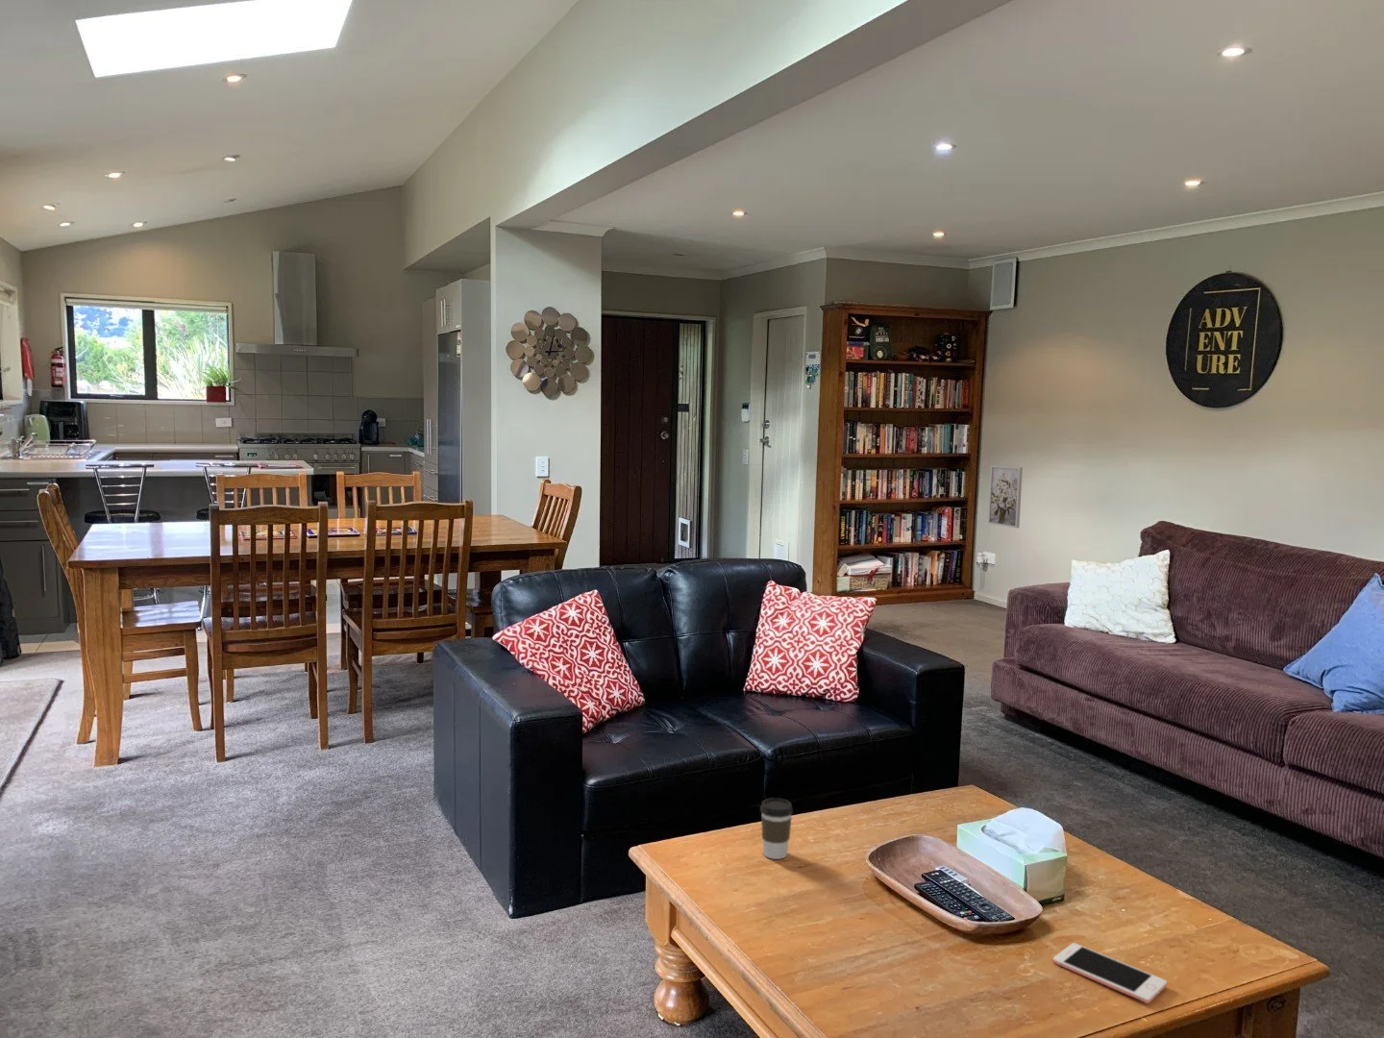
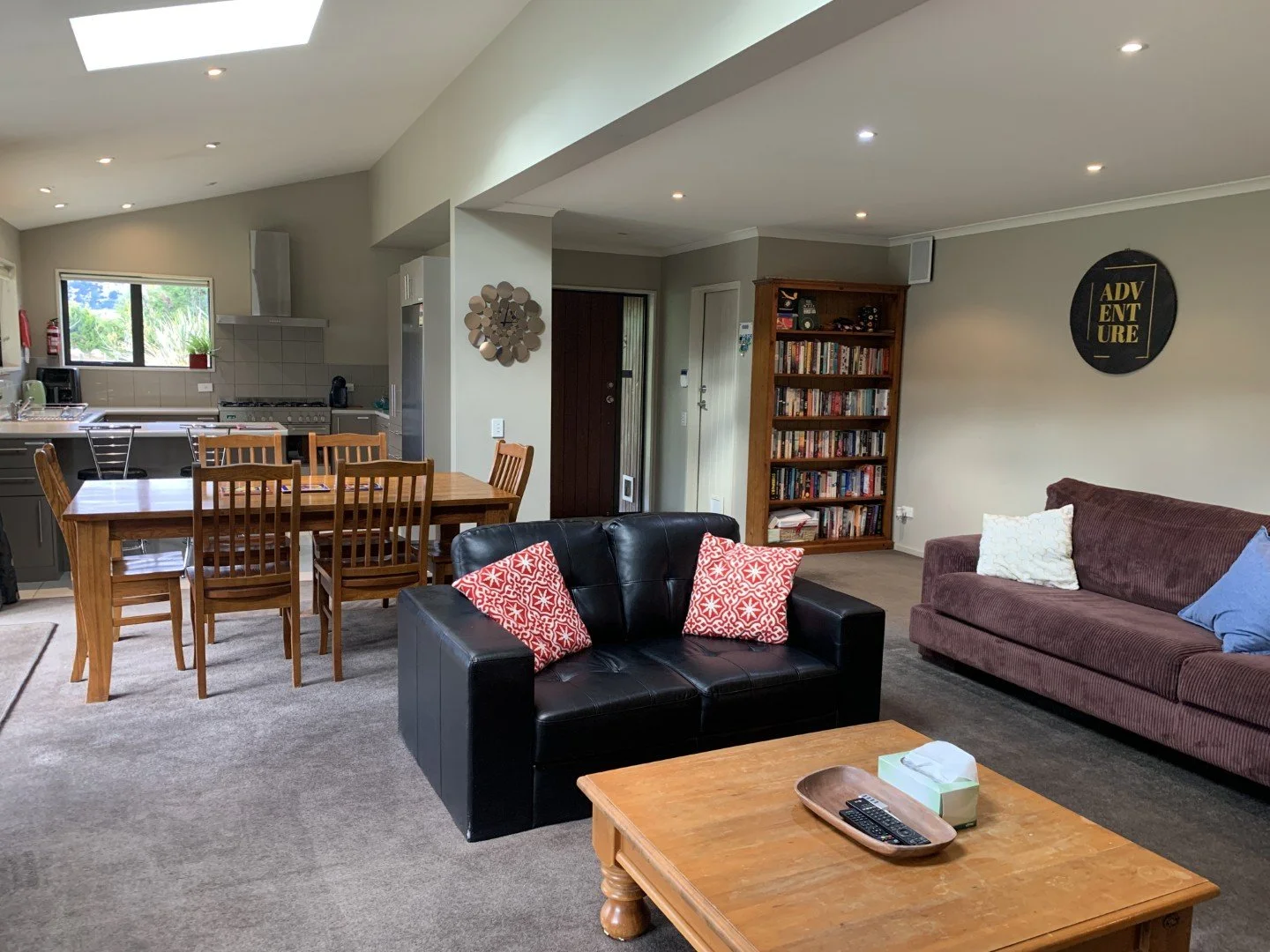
- cell phone (1108, 971)
- coffee cup (776, 829)
- wall art (1005, 496)
